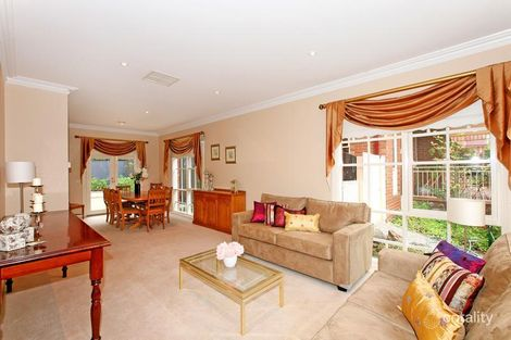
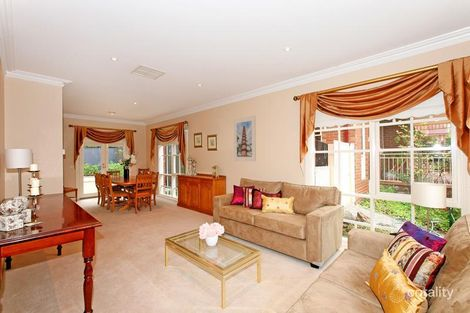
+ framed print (244, 139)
